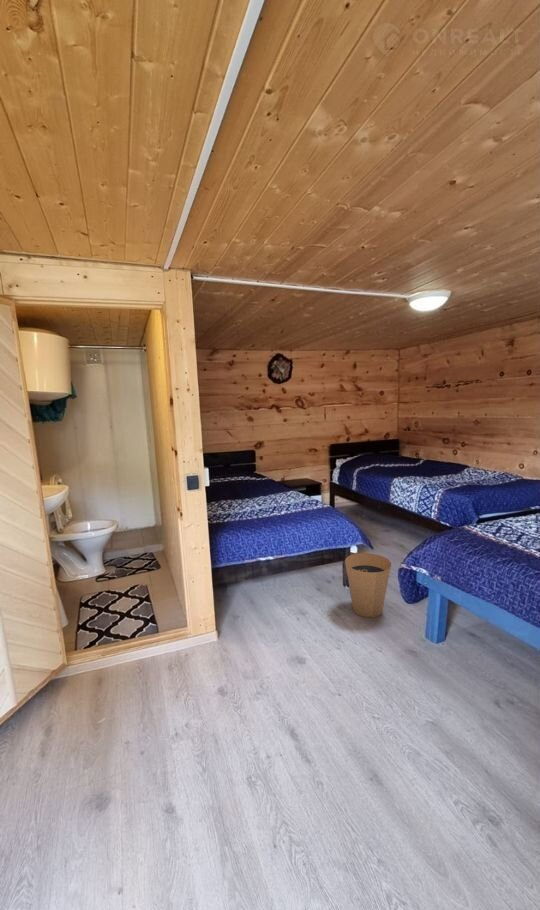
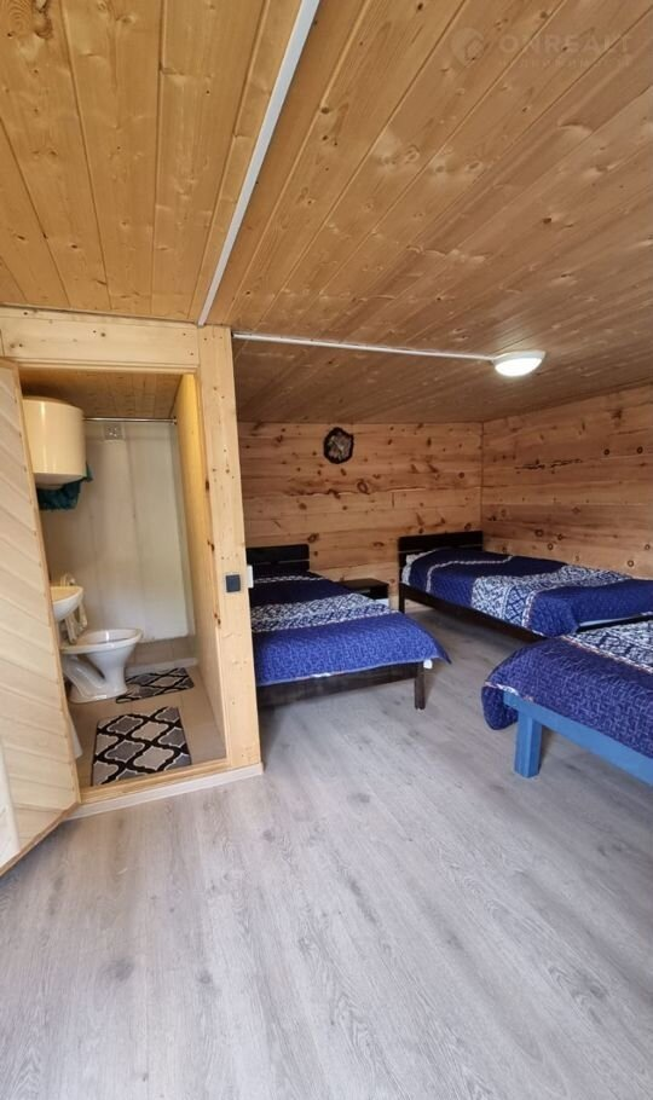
- trash can (367, 585)
